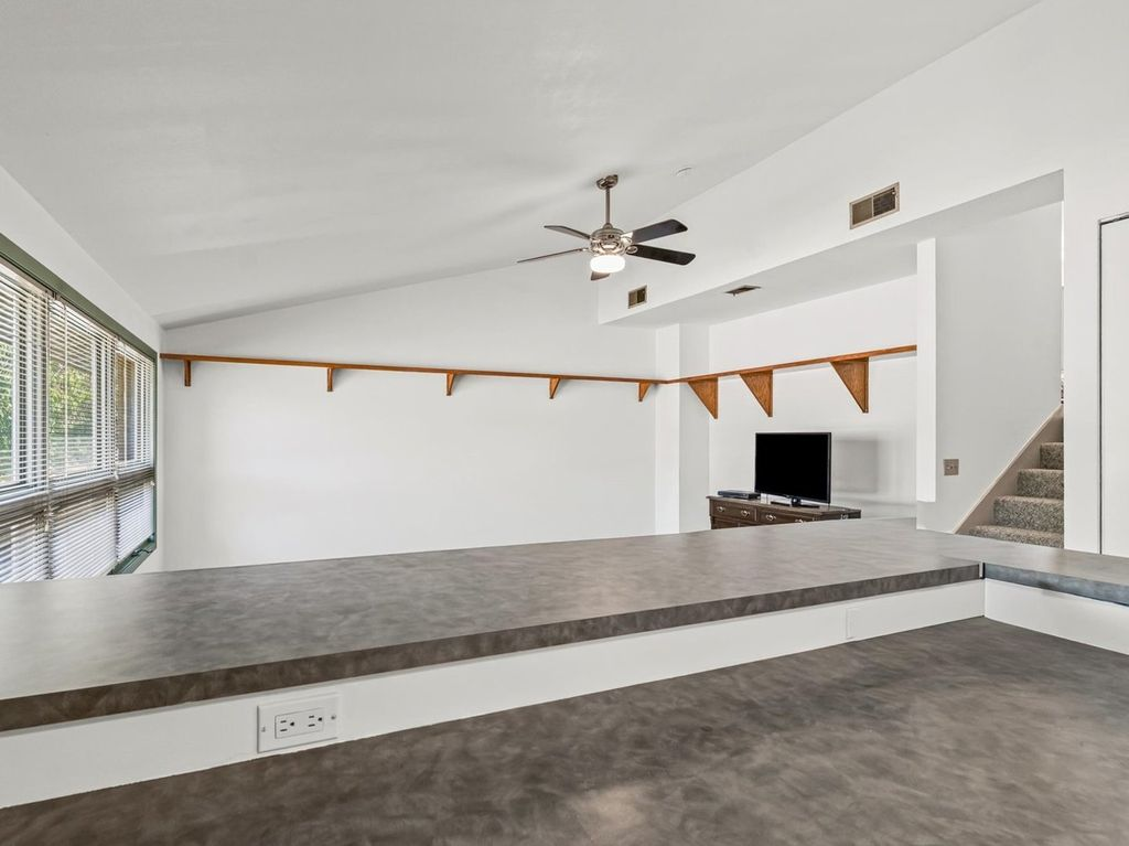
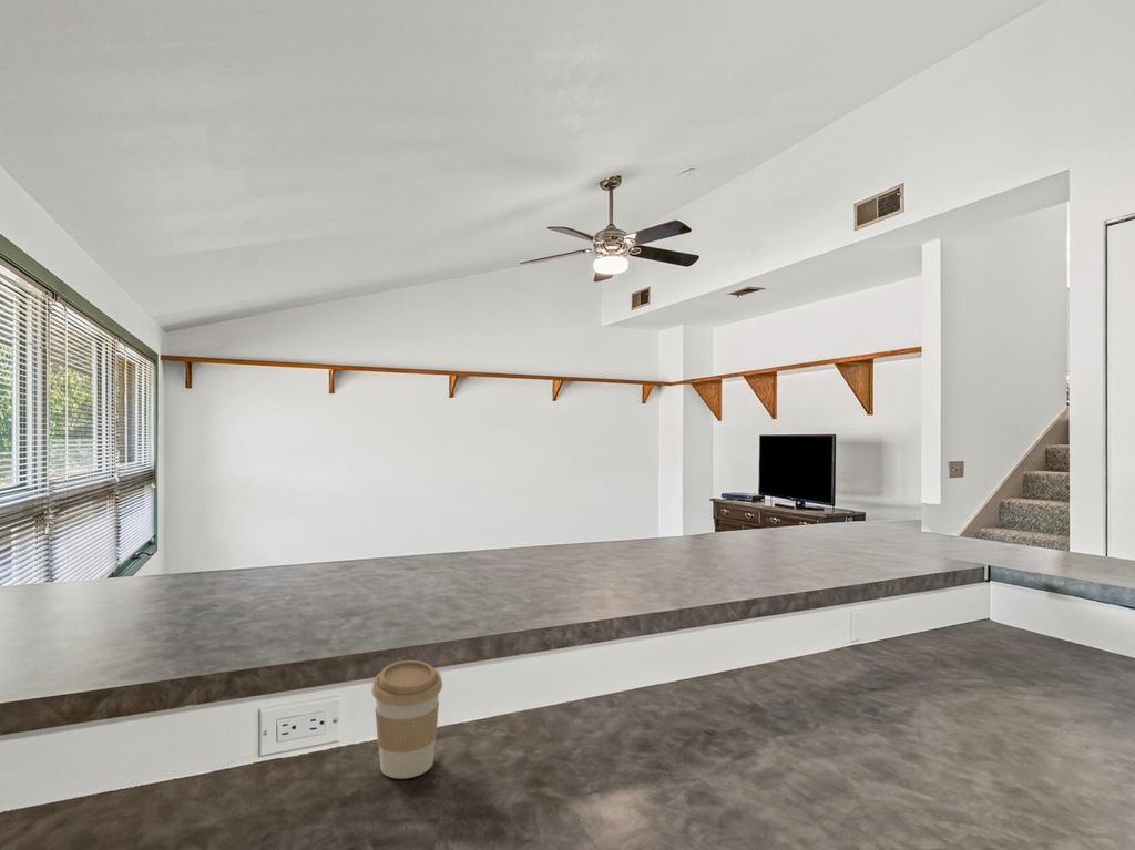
+ coffee cup (407, 716)
